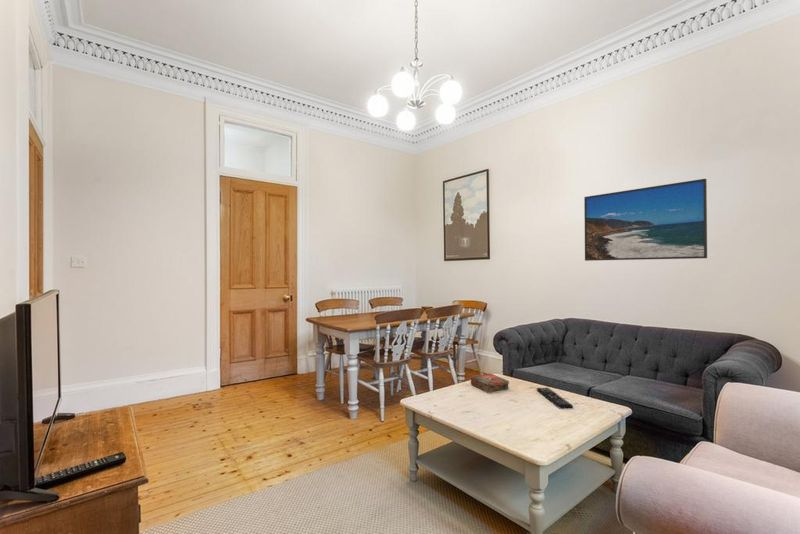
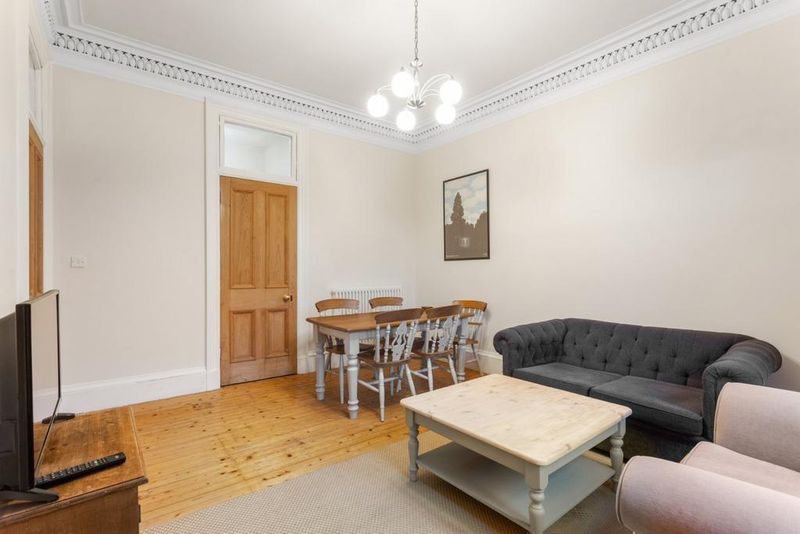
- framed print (639, 224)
- remote control (553, 396)
- book (489, 382)
